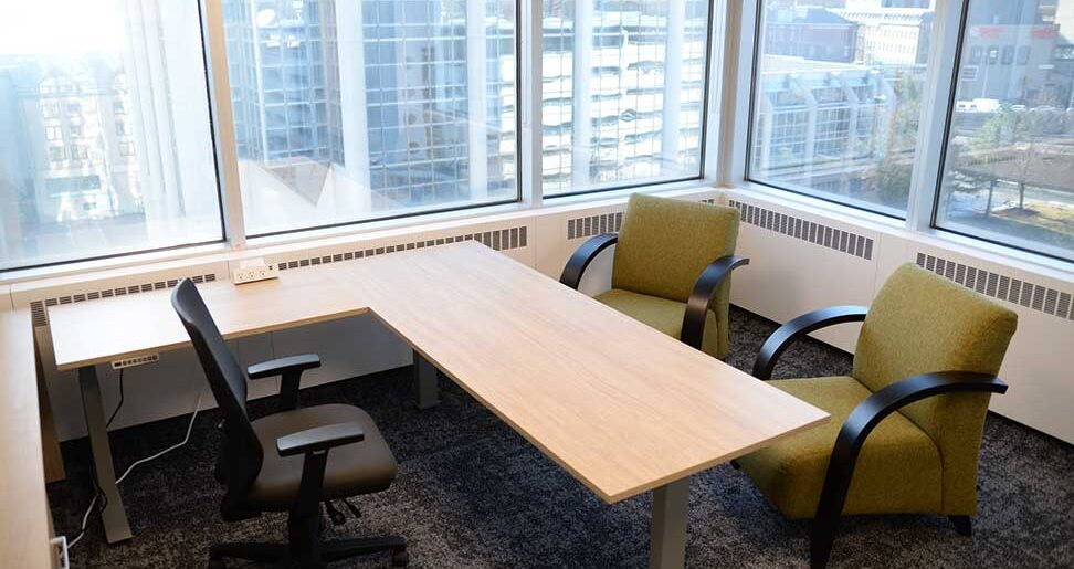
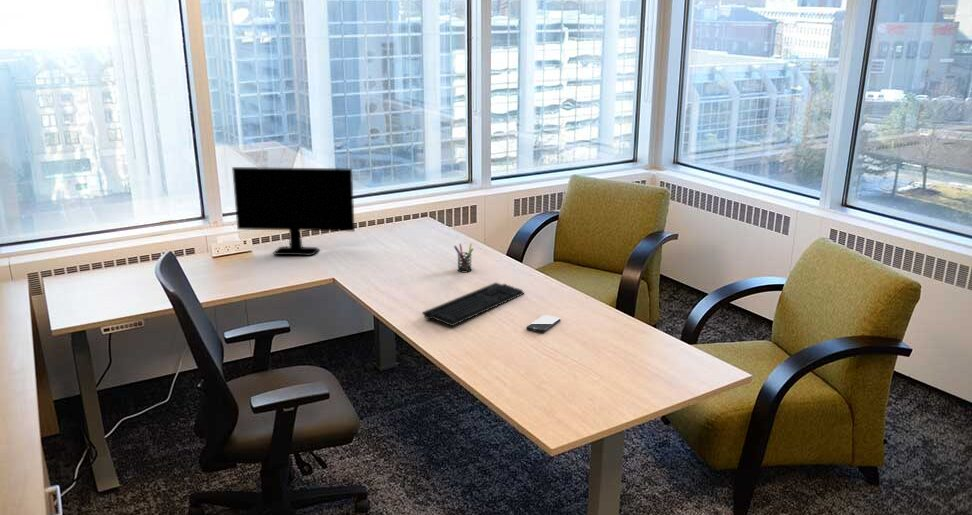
+ smartphone (543, 323)
+ keyboard (475, 301)
+ pen holder (465, 256)
+ monitor (293, 211)
